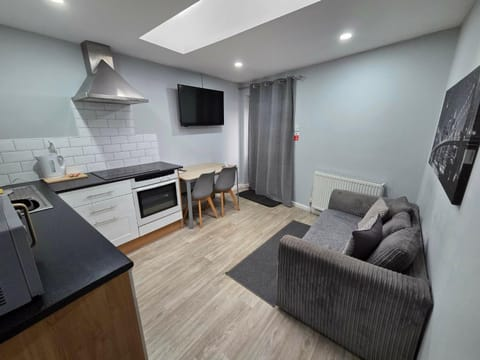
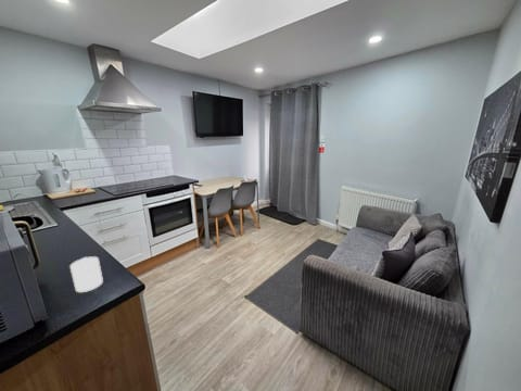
+ mug (87, 270)
